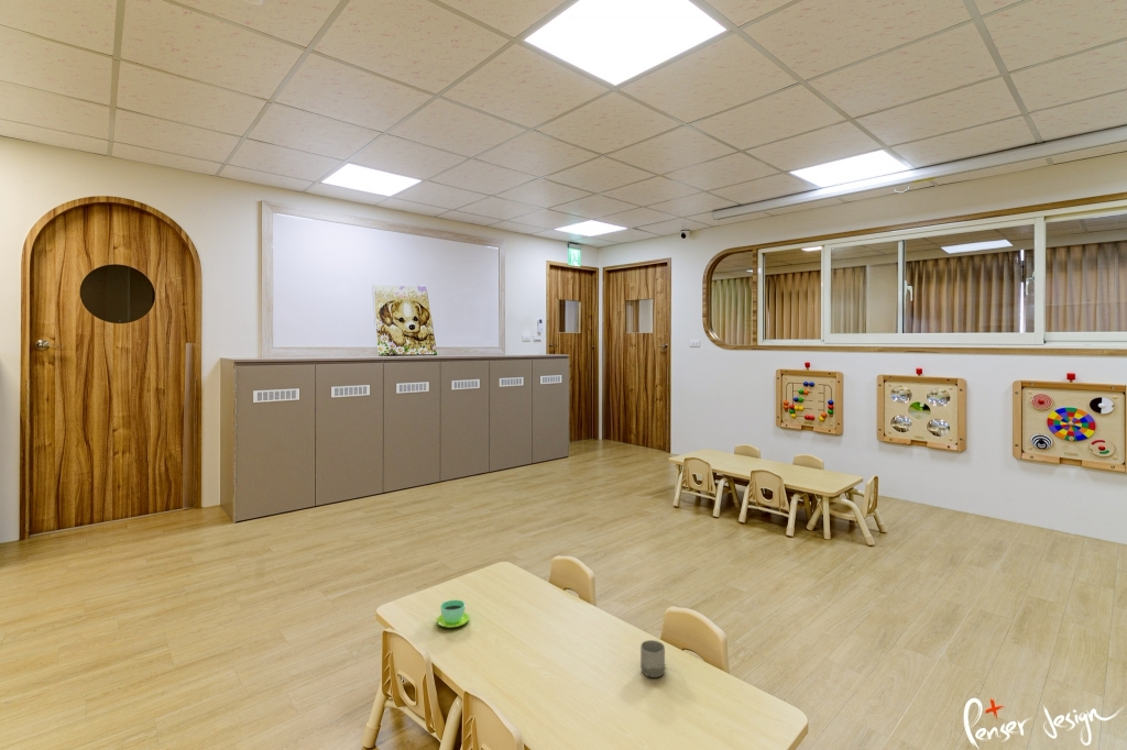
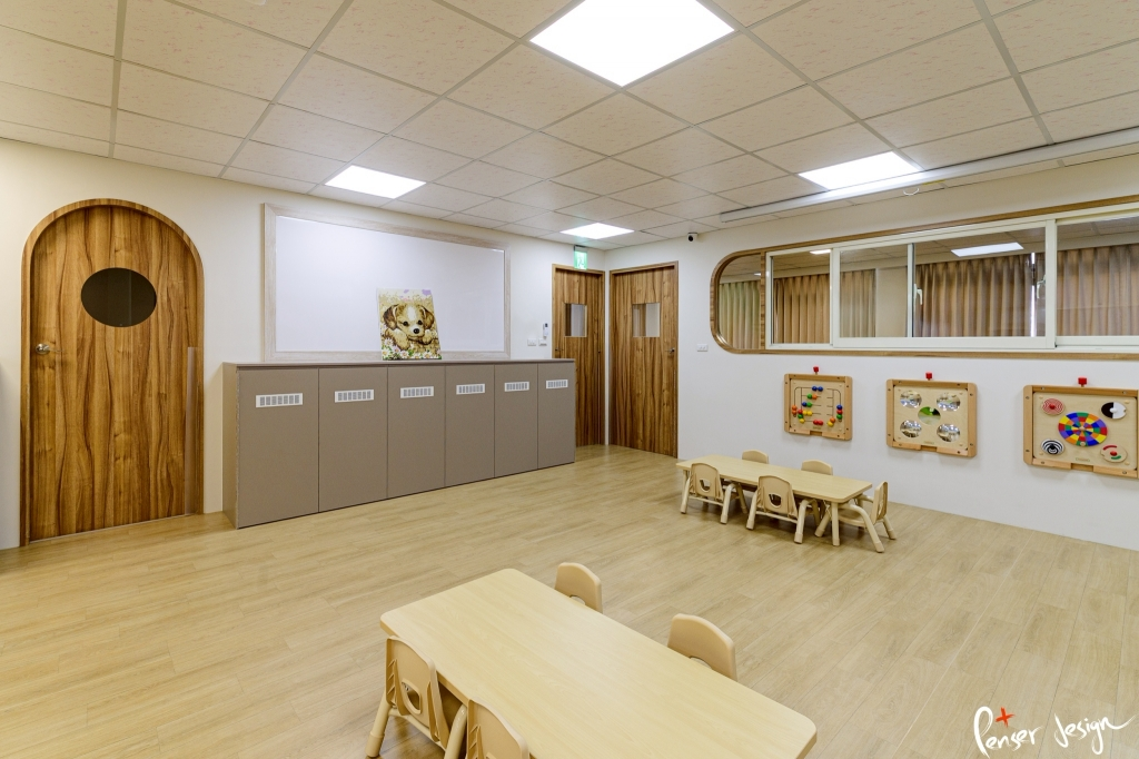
- cup (452, 613)
- cup (655, 657)
